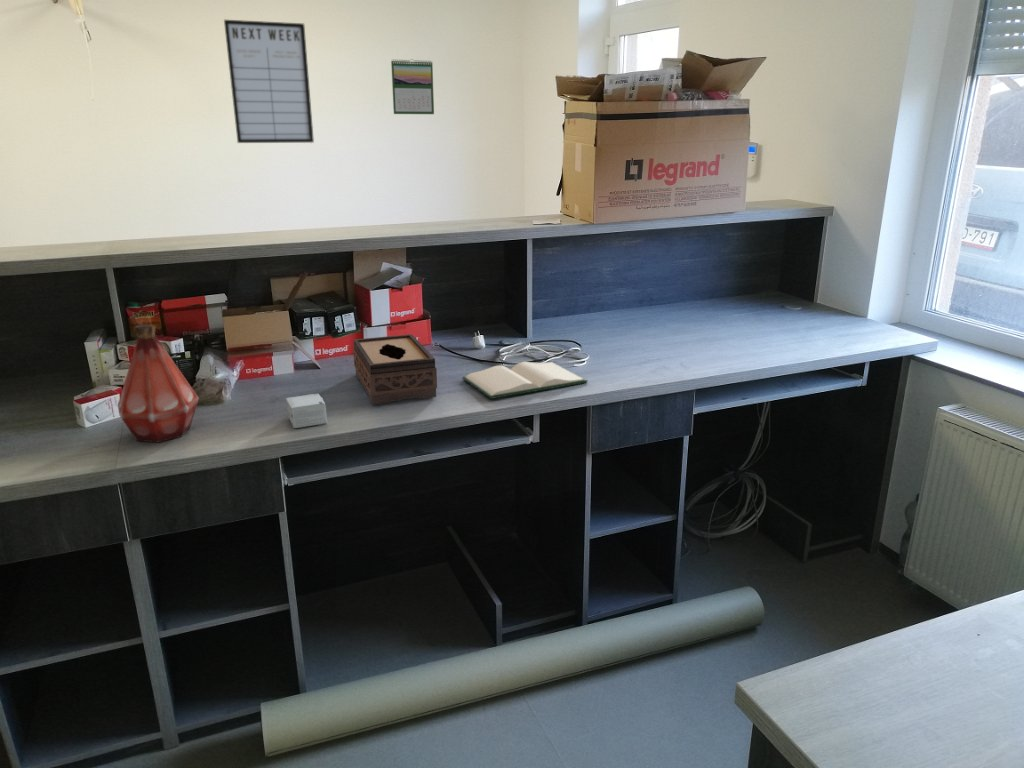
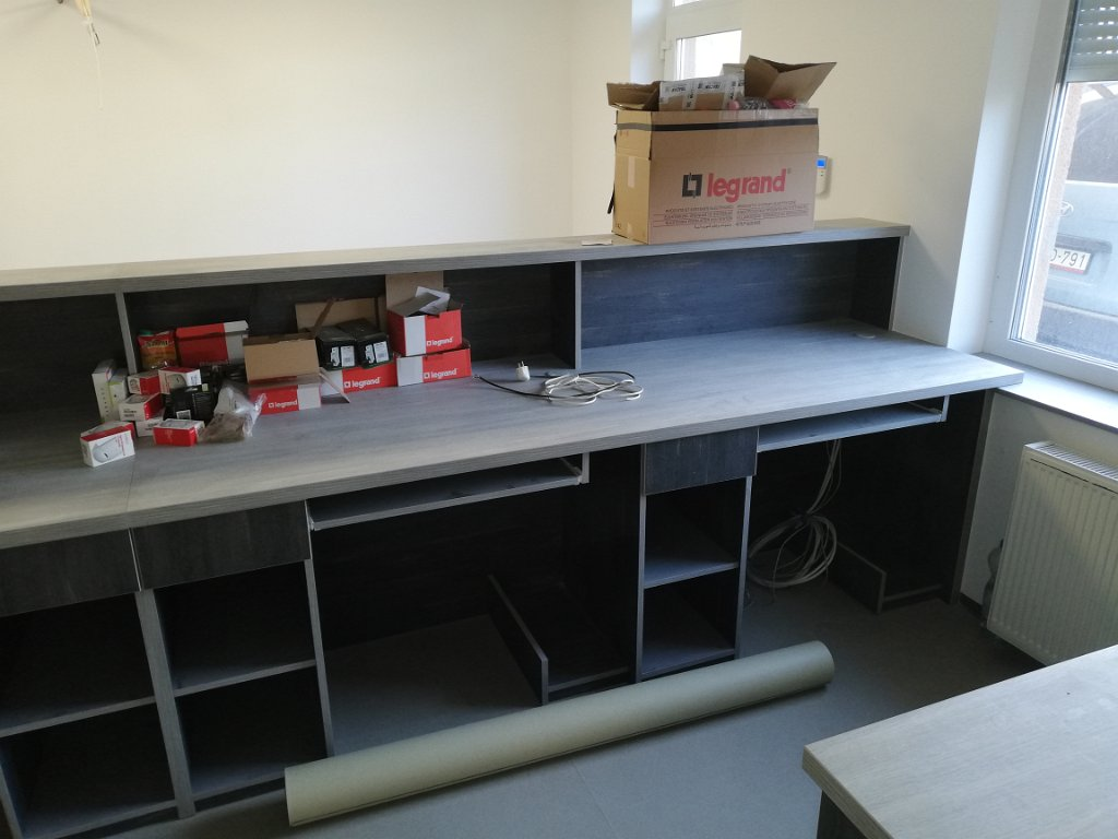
- calendar (413, 86)
- writing board (270, 83)
- bottle (151, 380)
- hardback book (524, 376)
- small box (306, 410)
- tissue box (393, 367)
